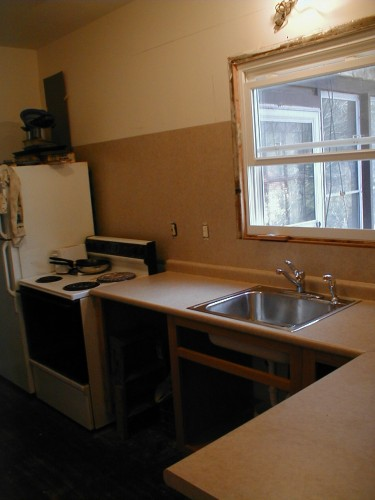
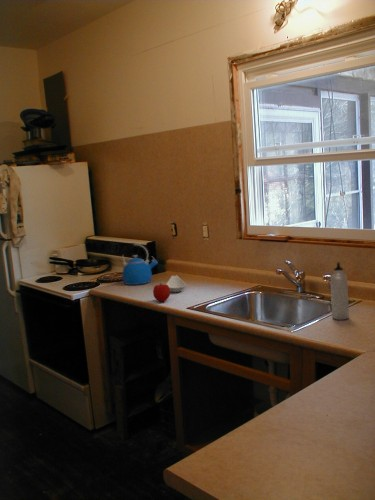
+ kettle (139, 262)
+ fruit (161, 292)
+ spoon rest (174, 283)
+ water bottle (339, 289)
